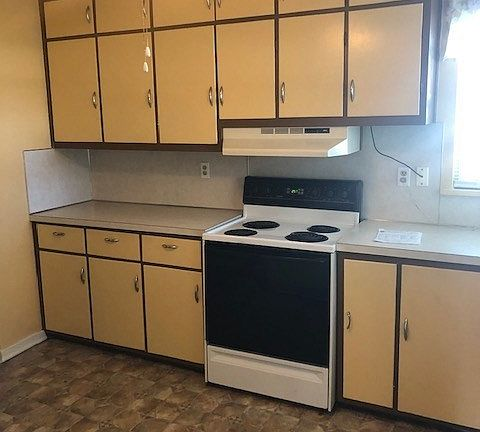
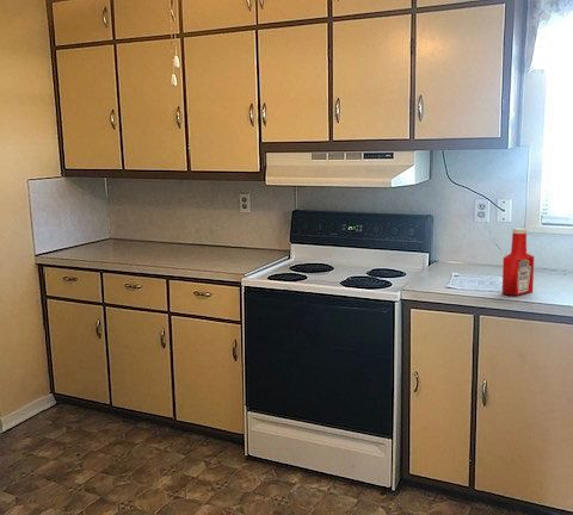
+ soap bottle (518, 260)
